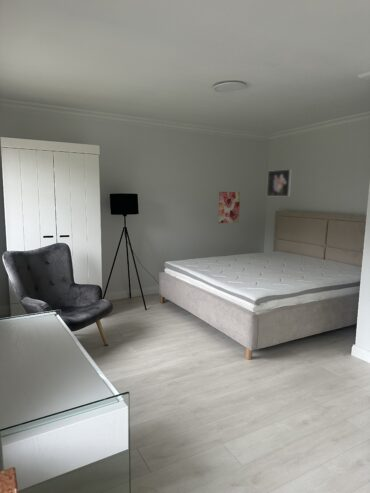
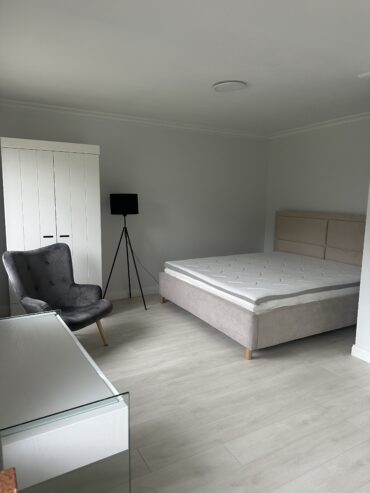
- wall art (229, 207)
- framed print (278, 183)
